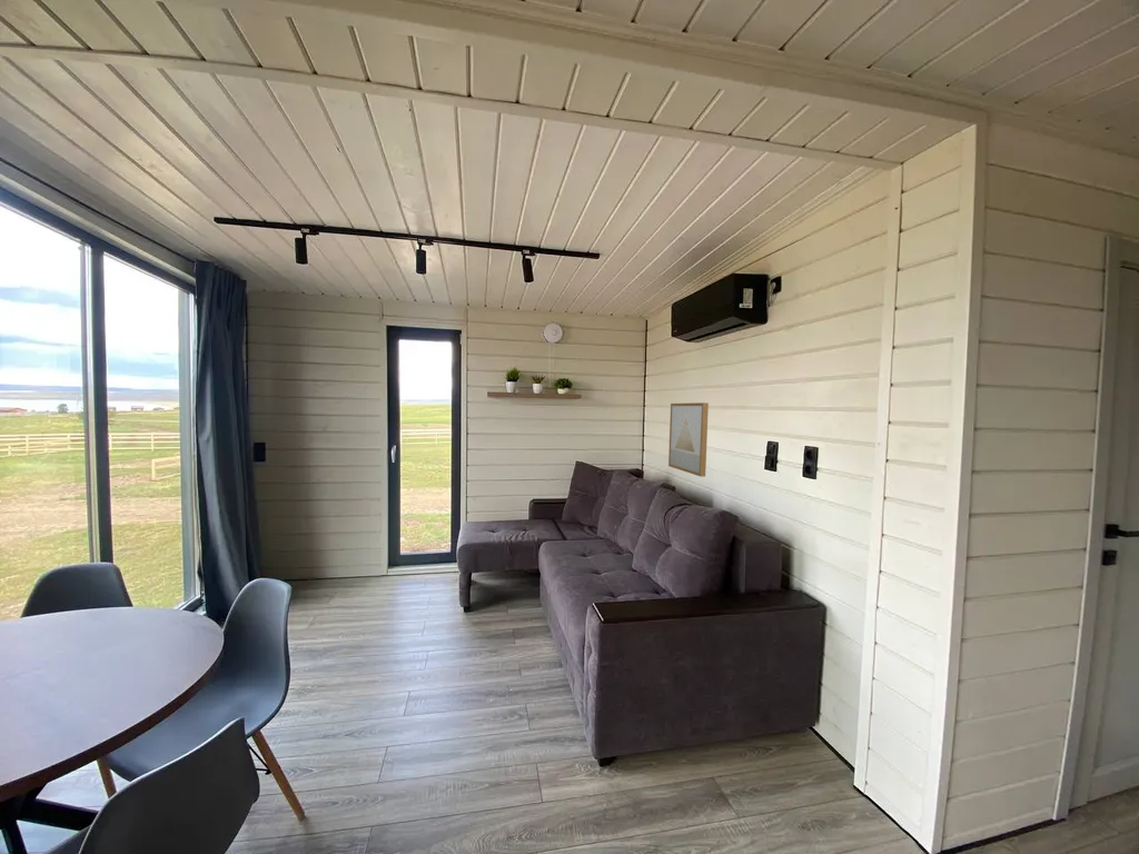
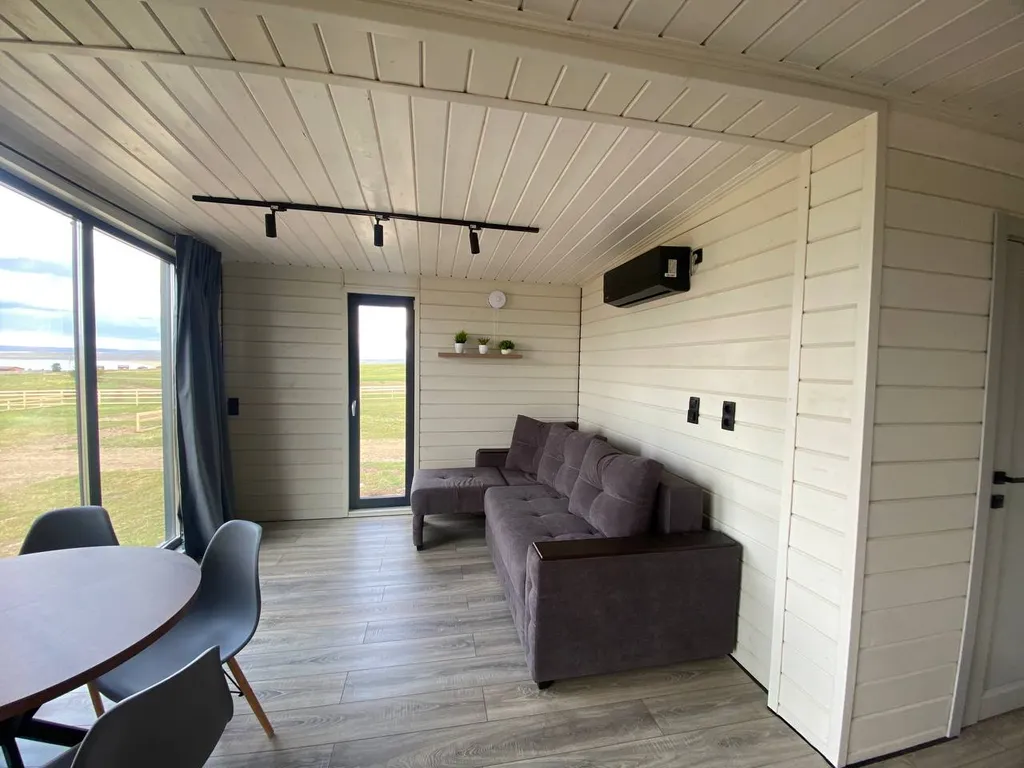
- wall art (686, 437)
